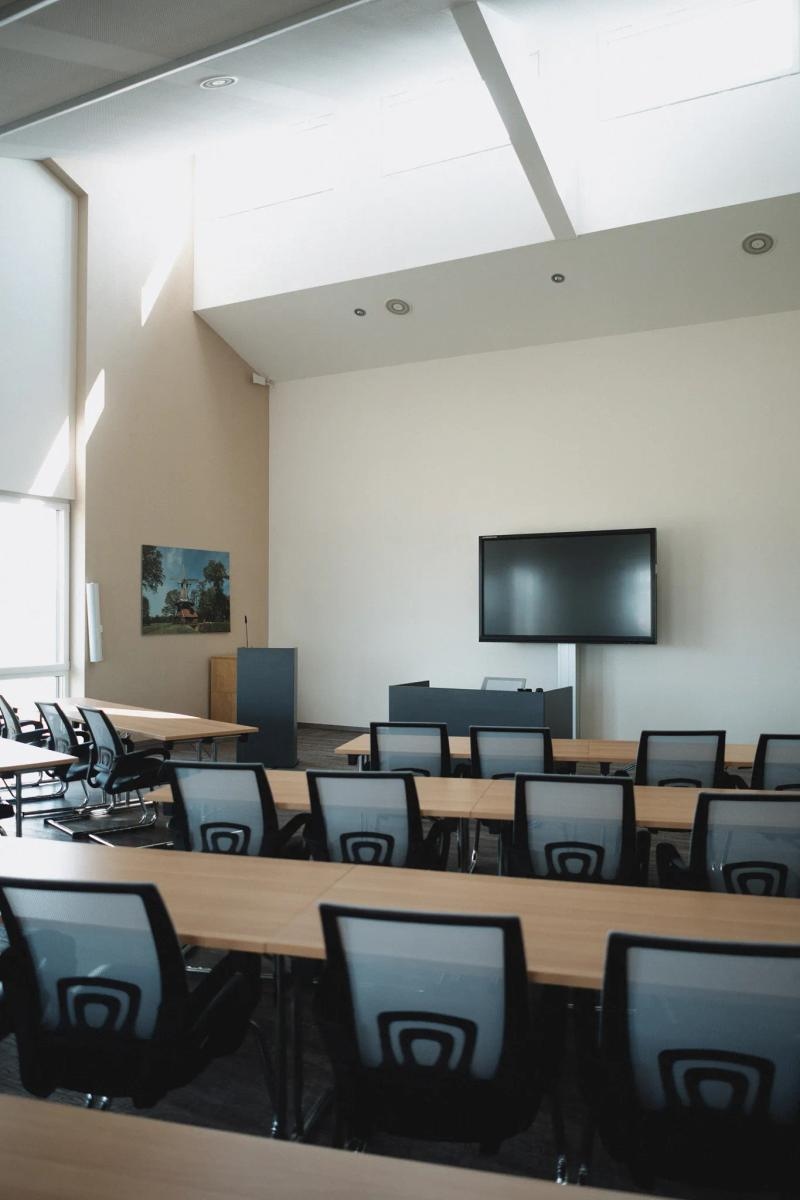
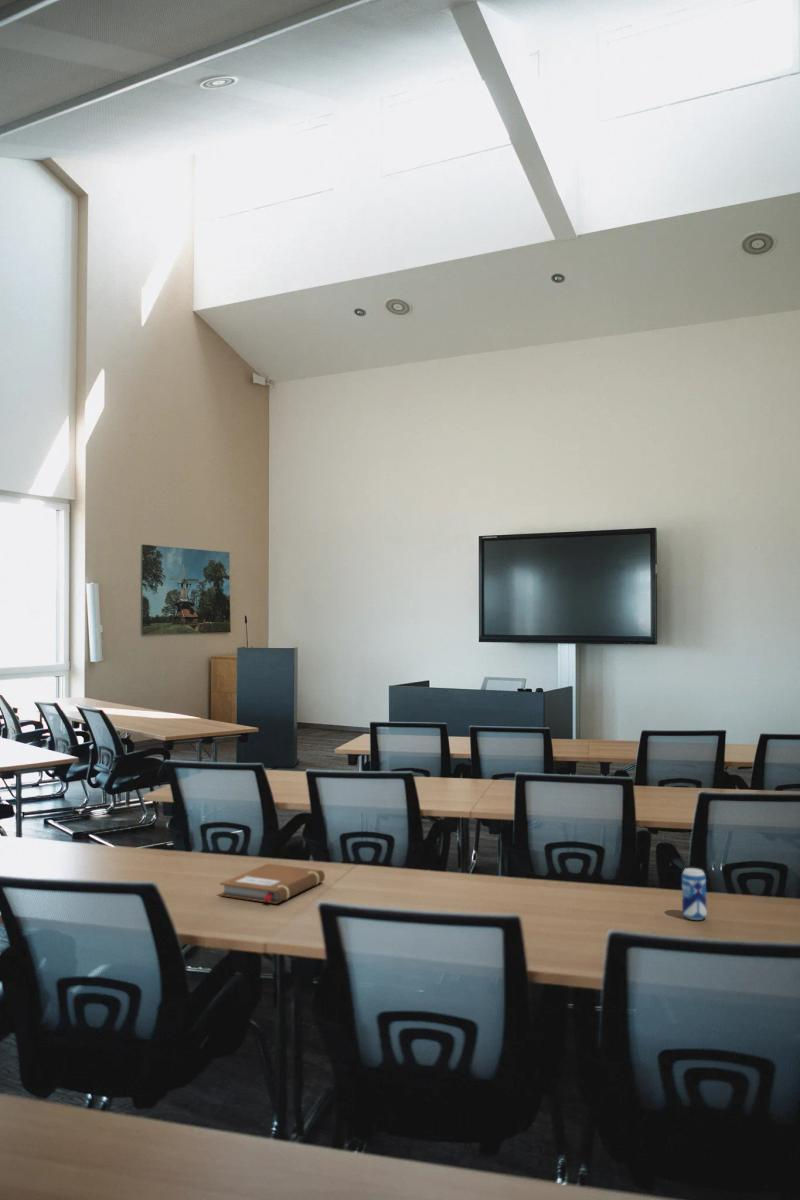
+ beverage can (694, 893)
+ notebook (272, 883)
